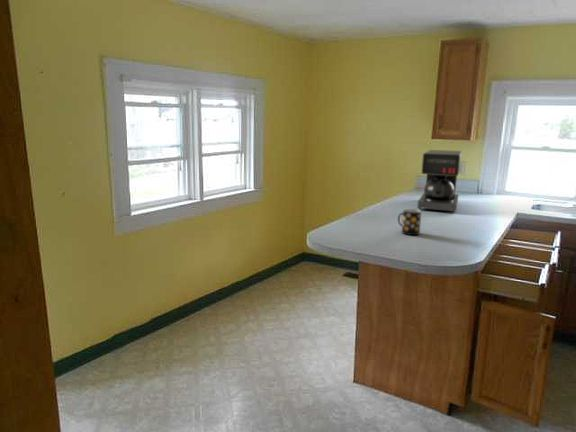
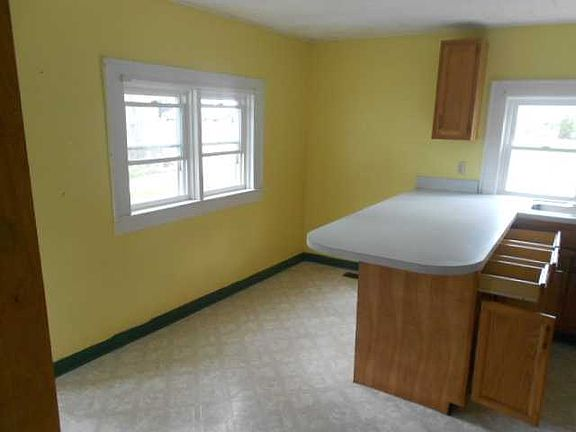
- mug (408, 221)
- coffee maker (440, 179)
